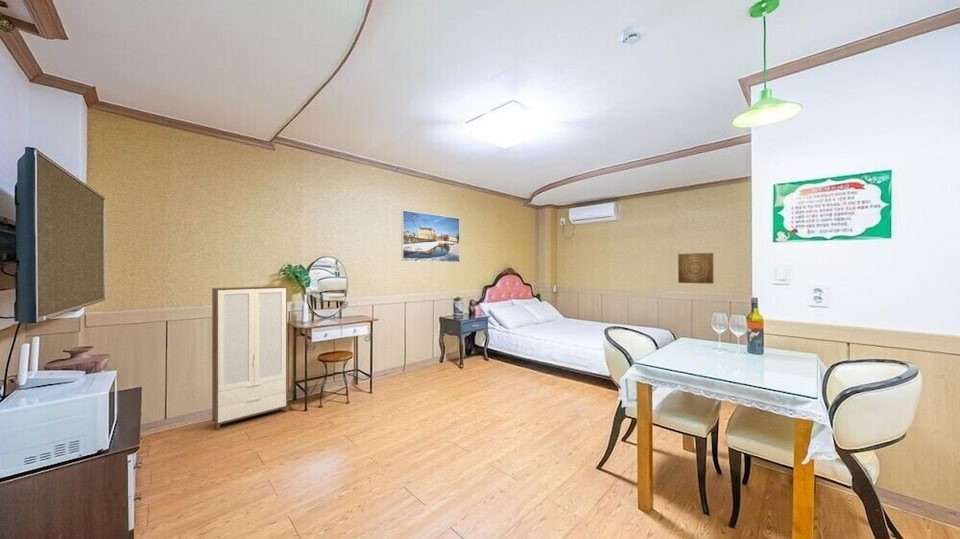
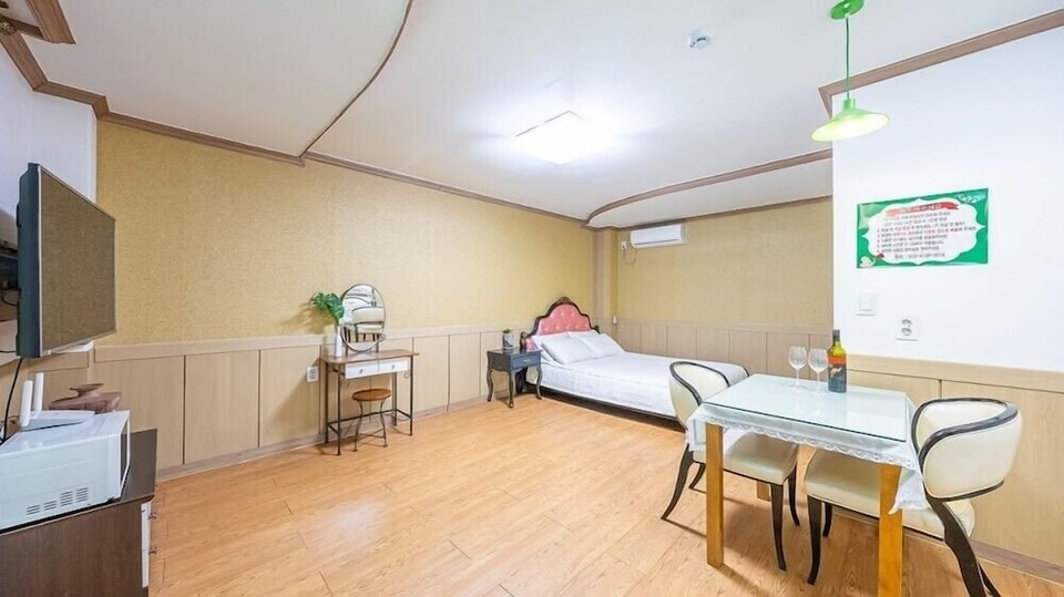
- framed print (432, 238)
- wall art (695, 268)
- cabinet (251, 351)
